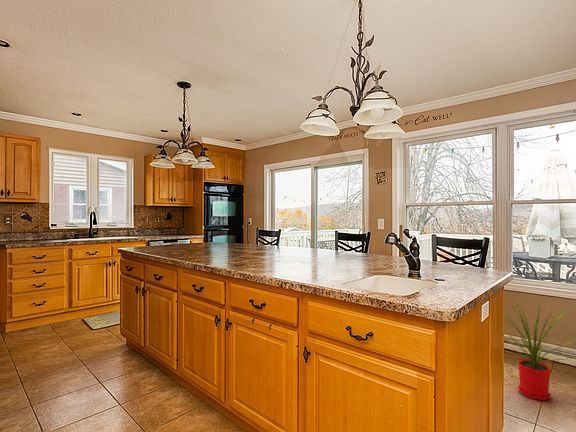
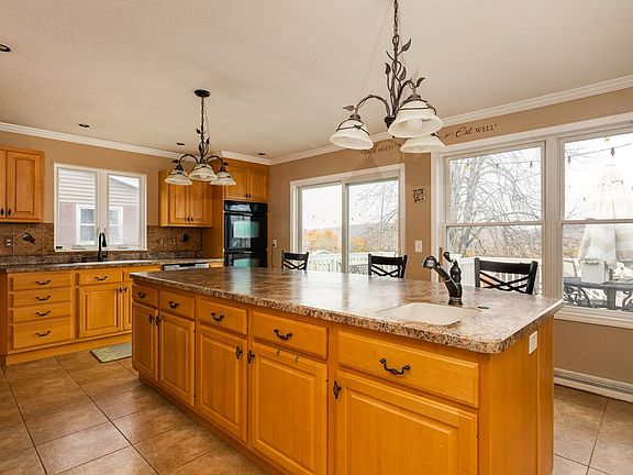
- house plant (533, 346)
